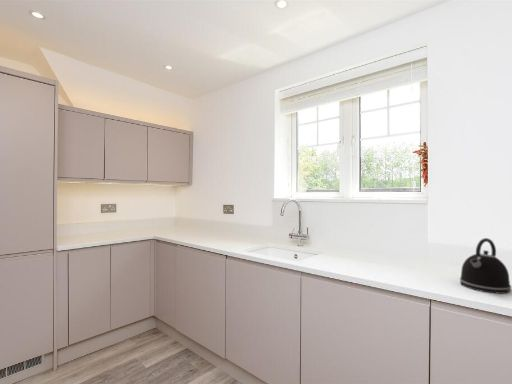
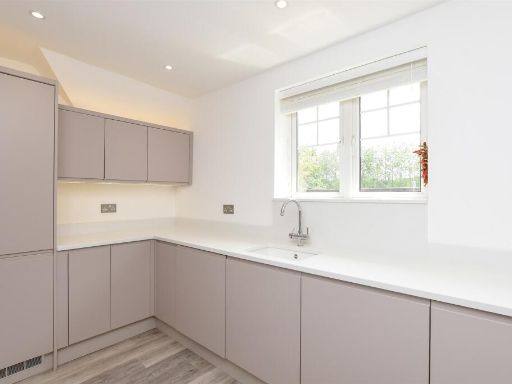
- kettle (484, 262)
